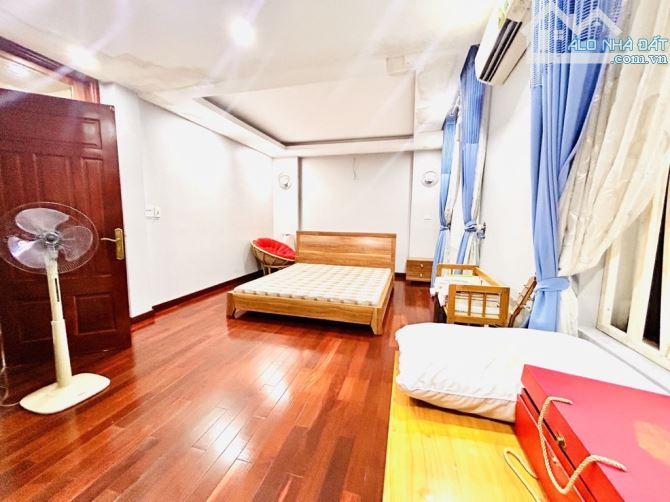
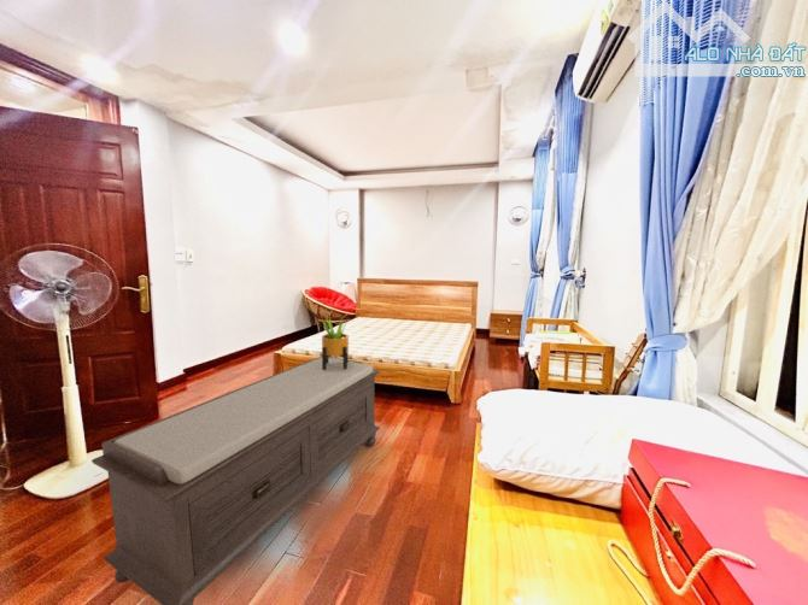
+ potted plant (335, 340)
+ bench (279, 442)
